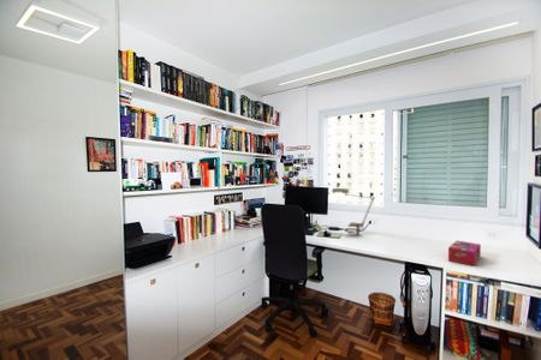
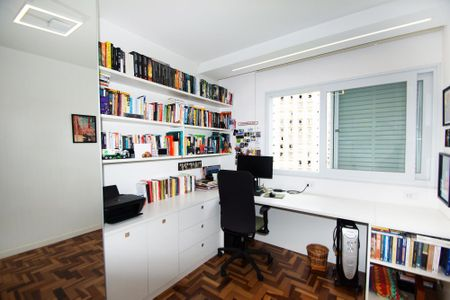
- desk lamp (351, 222)
- tissue box (464, 252)
